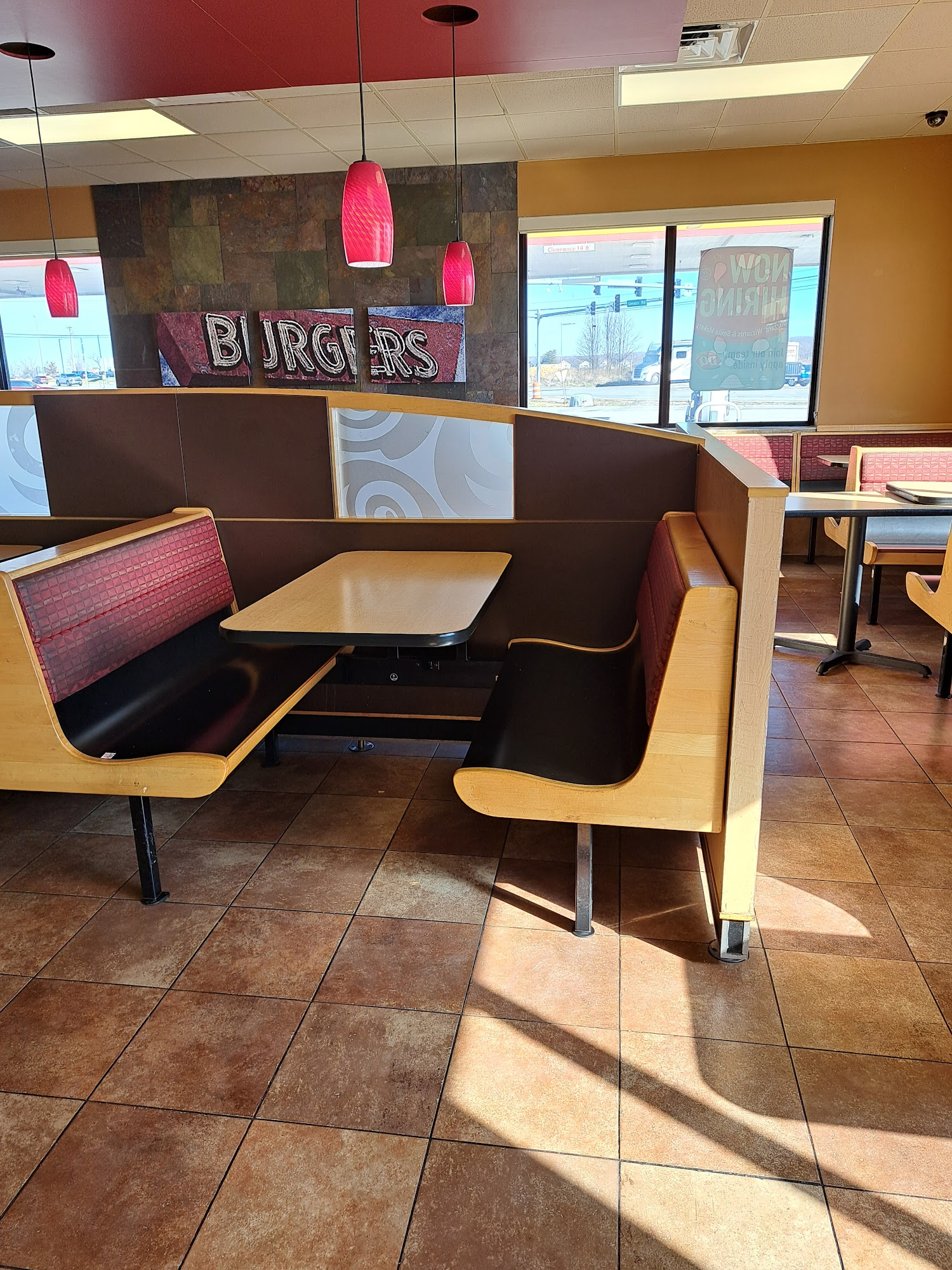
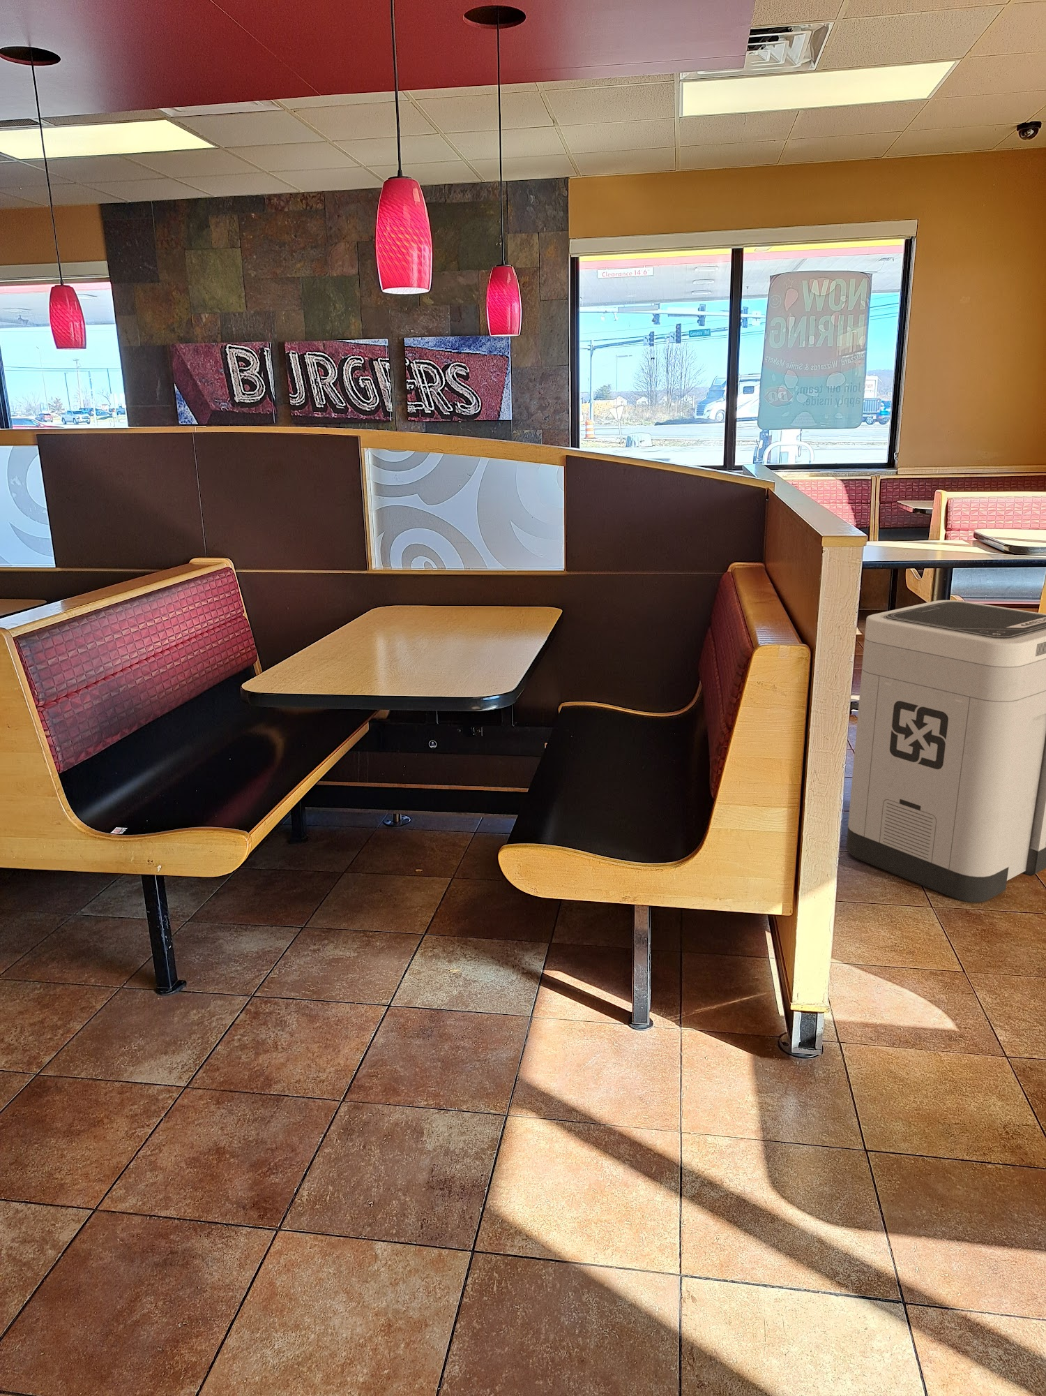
+ trash can (959, 742)
